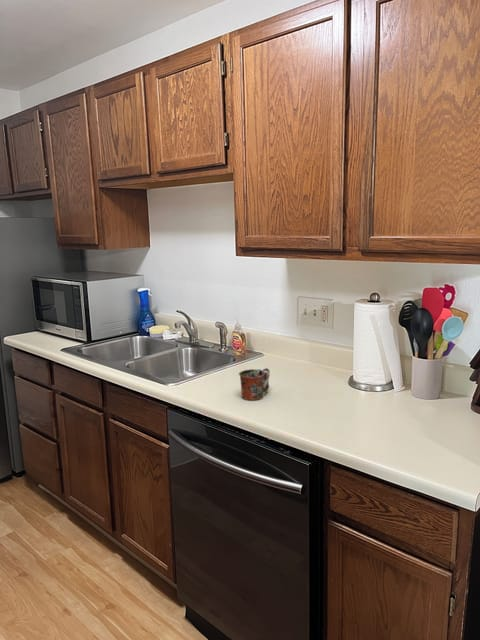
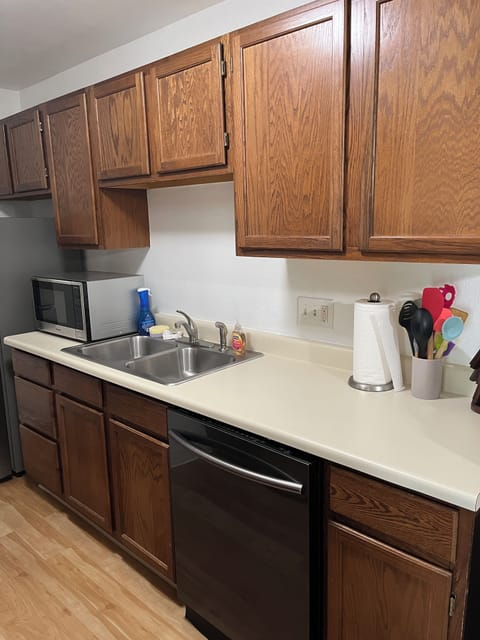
- mug (256, 383)
